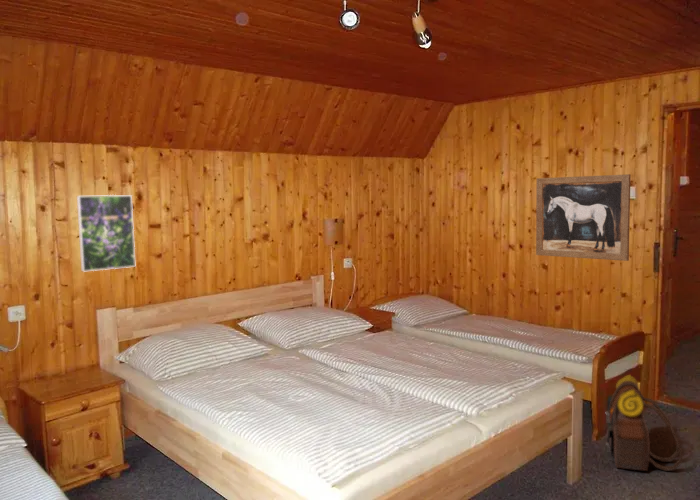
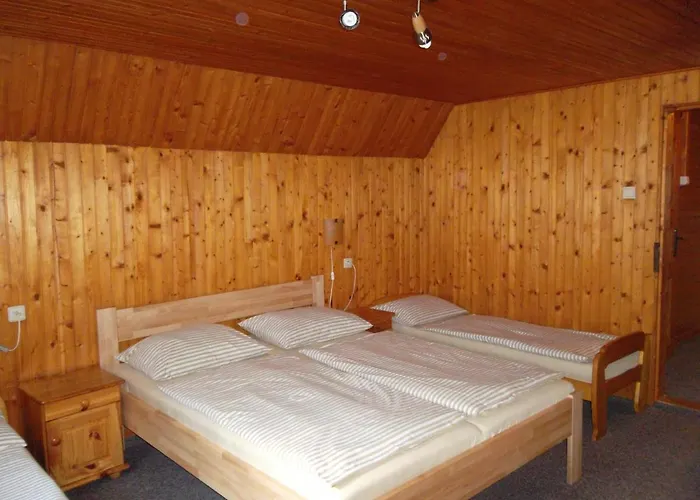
- wall art (580, 217)
- backpack (642, 423)
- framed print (107, 232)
